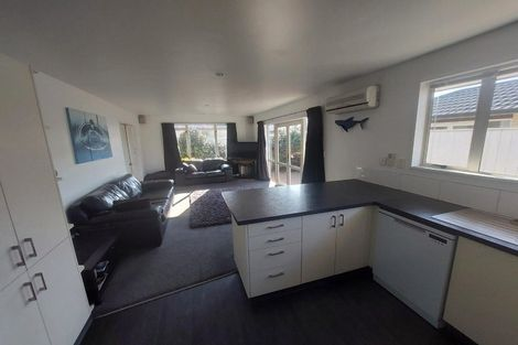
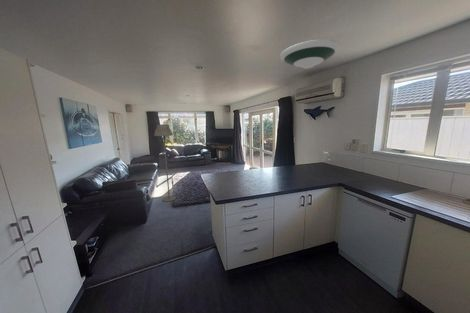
+ floor lamp (166, 163)
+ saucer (308, 59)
